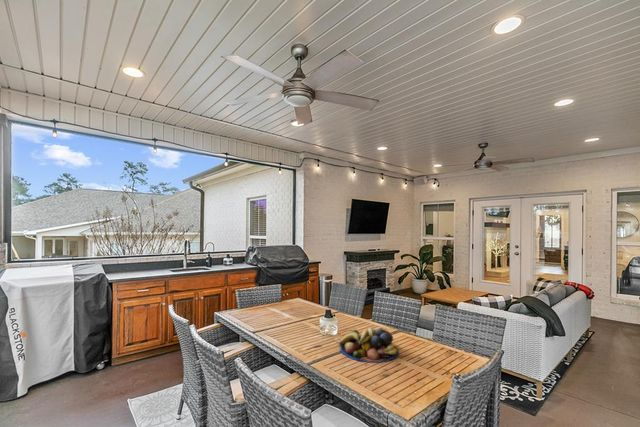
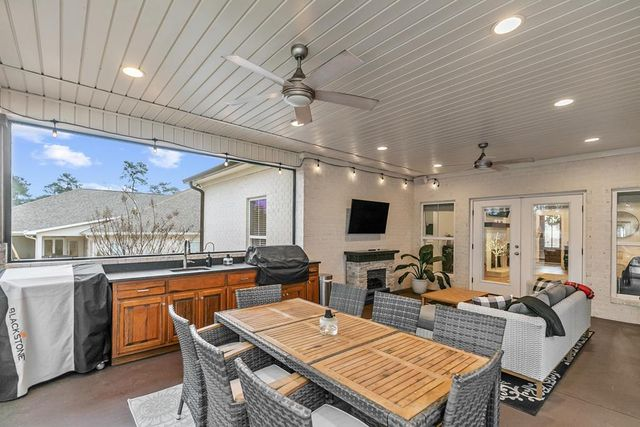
- fruit bowl (368, 339)
